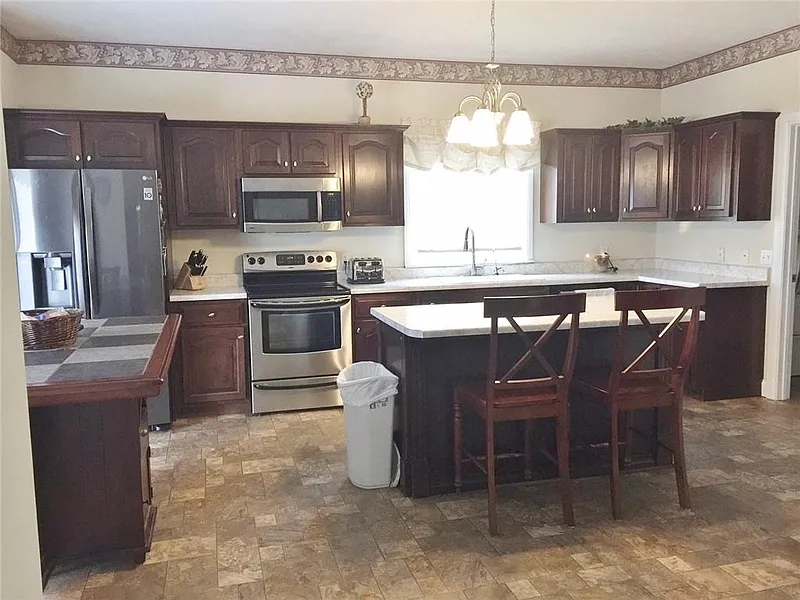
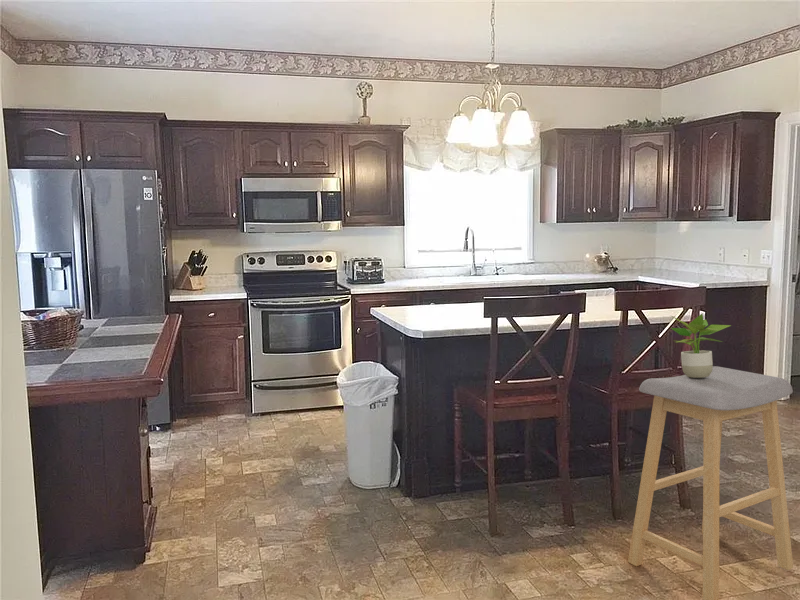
+ potted plant (704, 339)
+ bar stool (712, 472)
